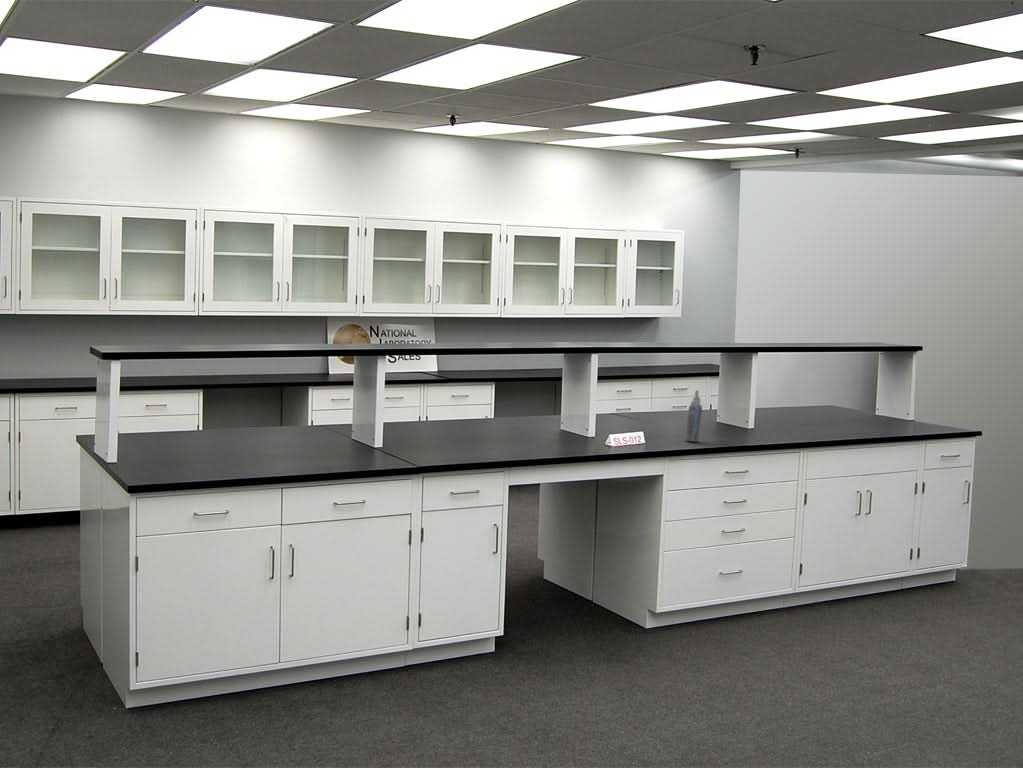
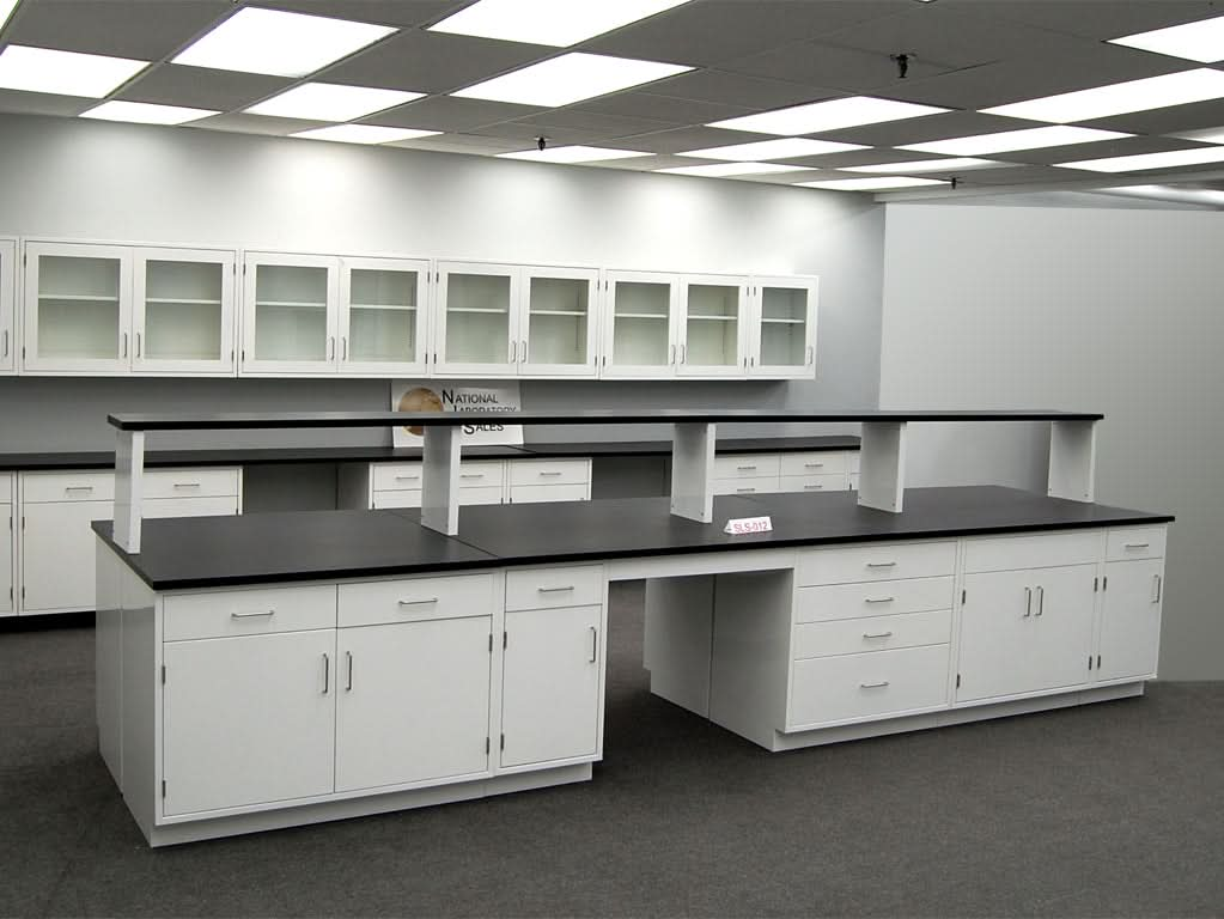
- aerosol can (693, 415)
